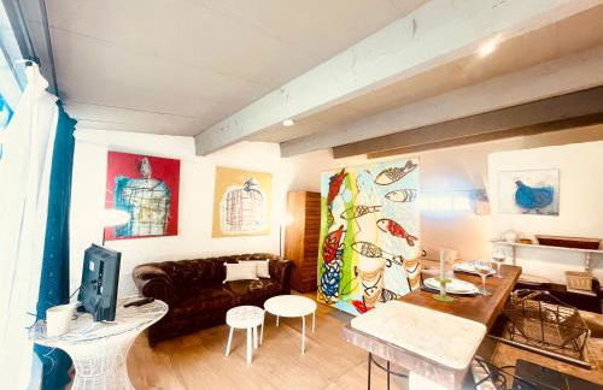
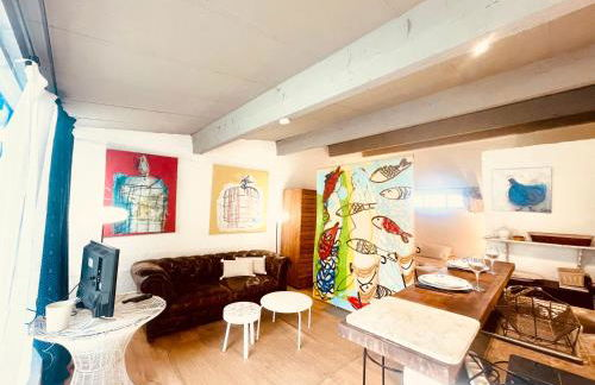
- candle (443, 272)
